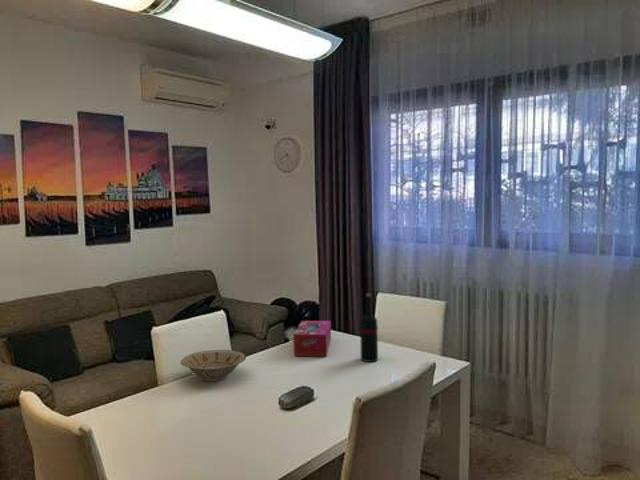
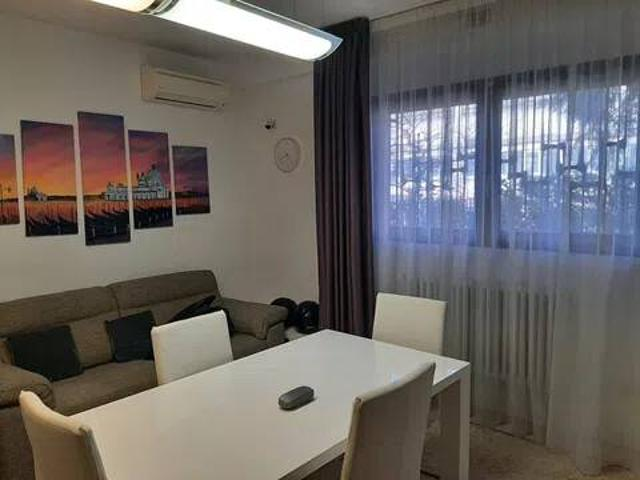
- wine bottle (370, 326)
- bowl (214, 367)
- tissue box (313, 337)
